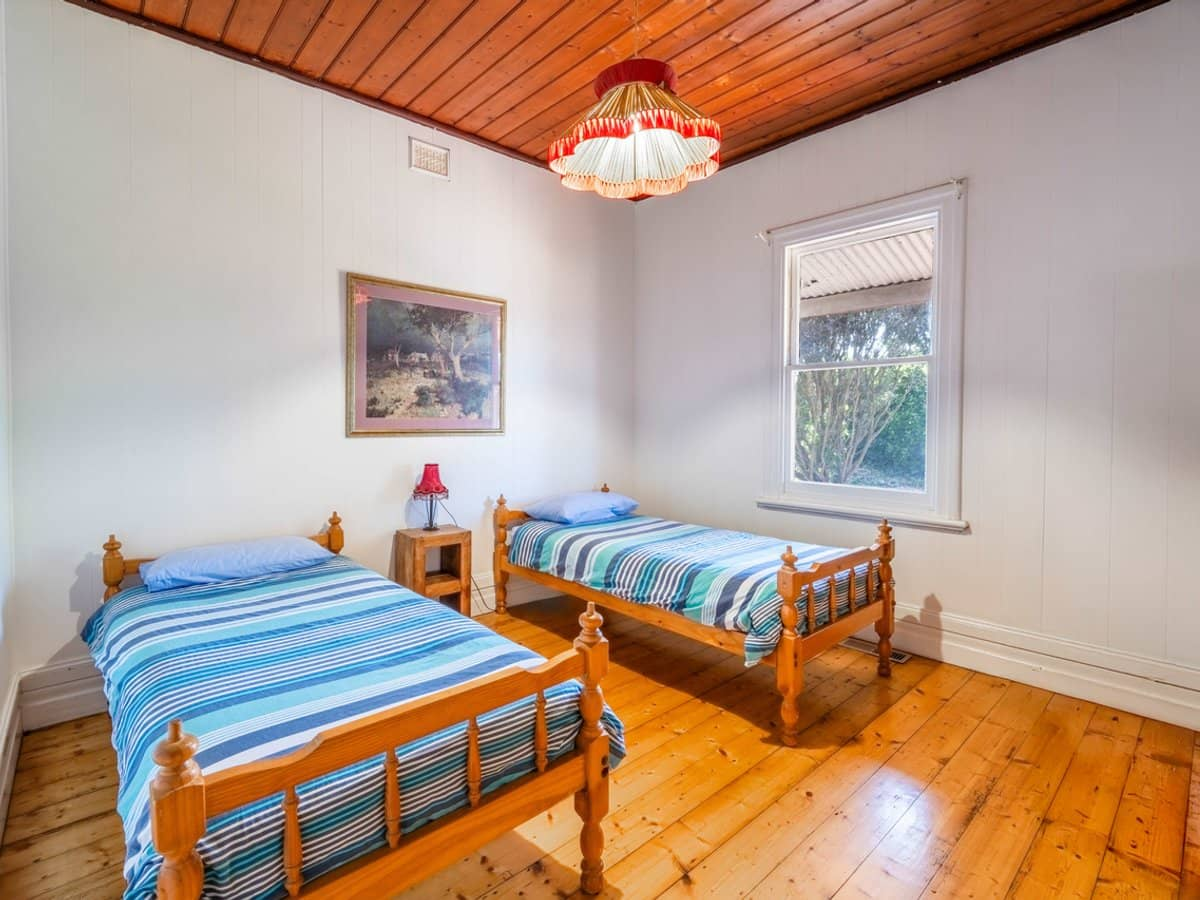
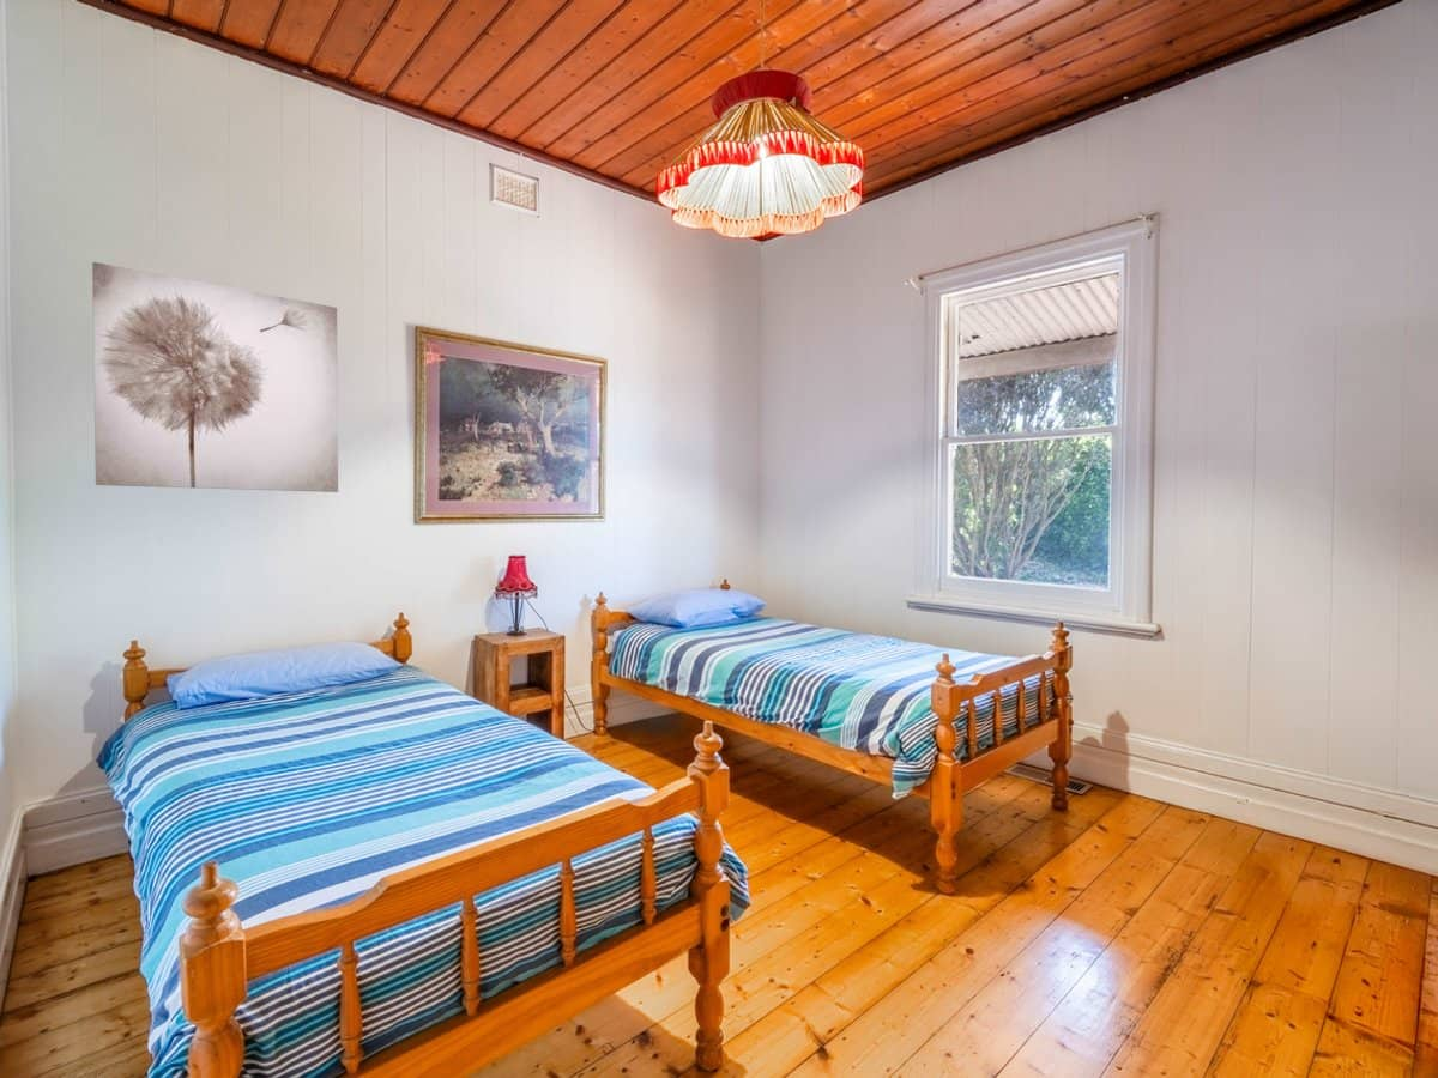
+ wall art (226, 388)
